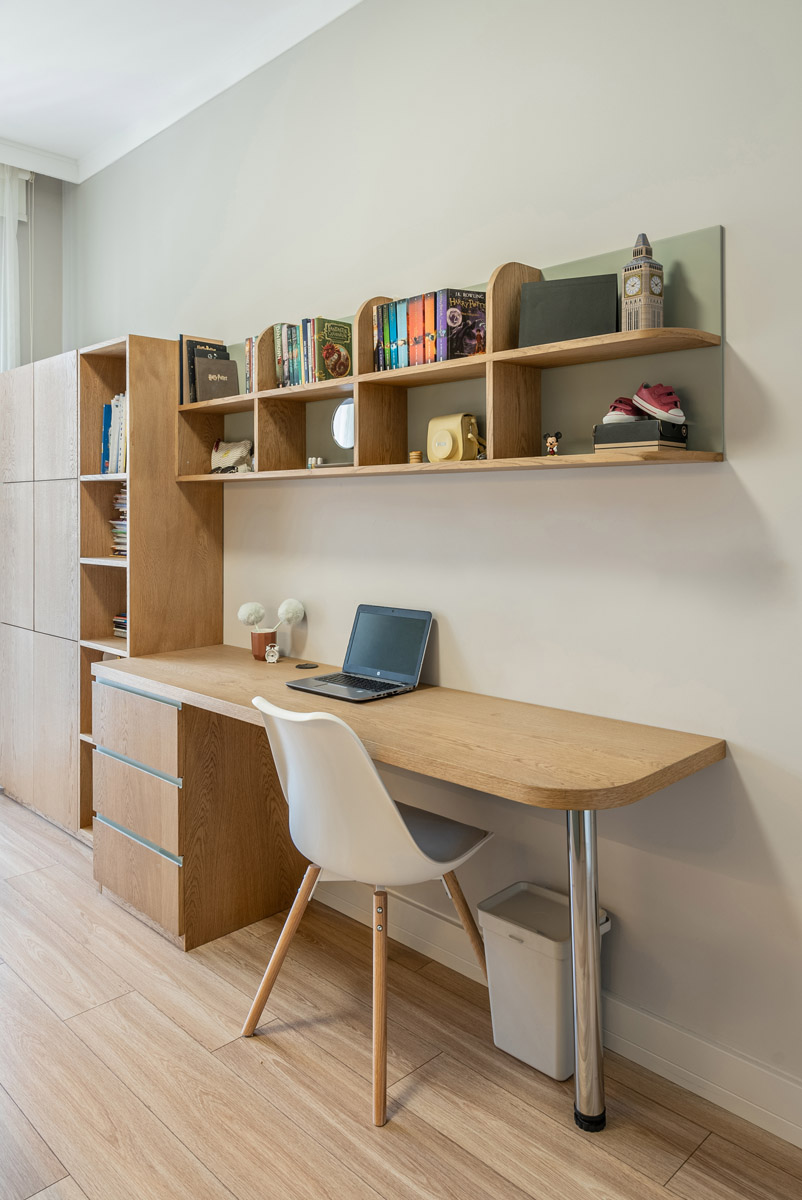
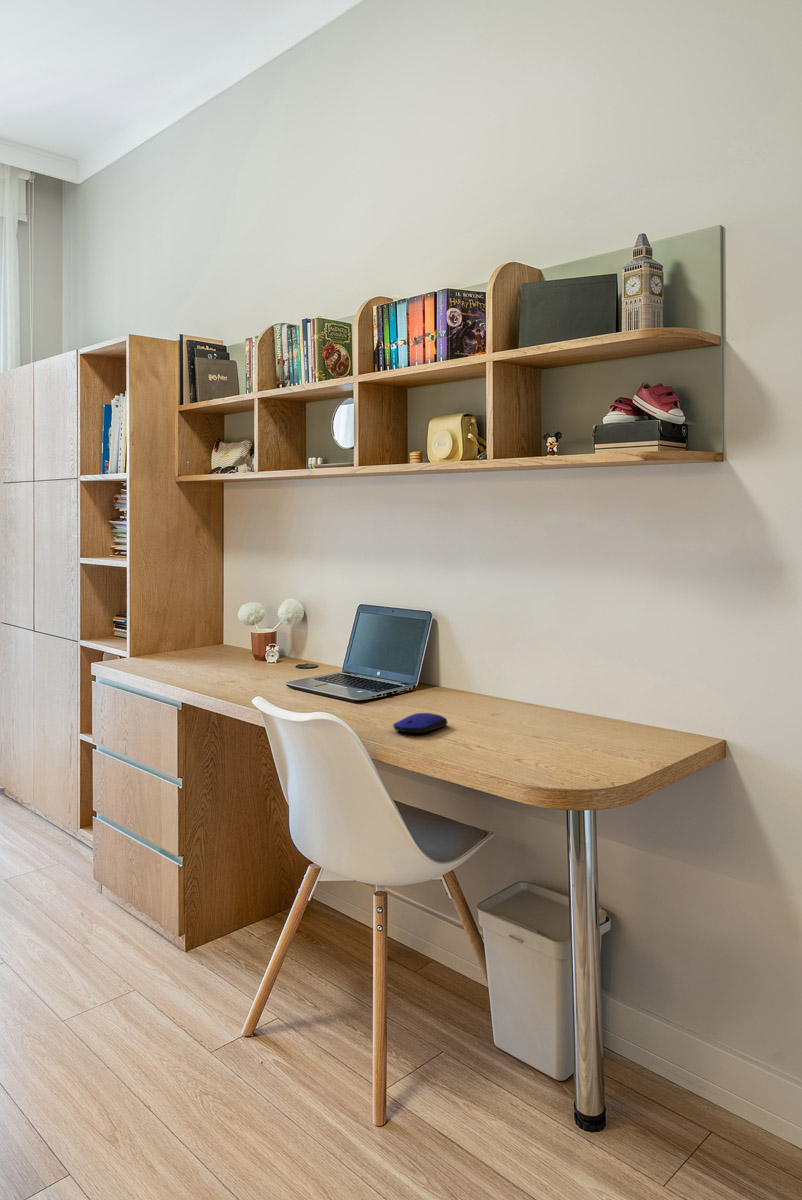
+ computer mouse (419, 721)
